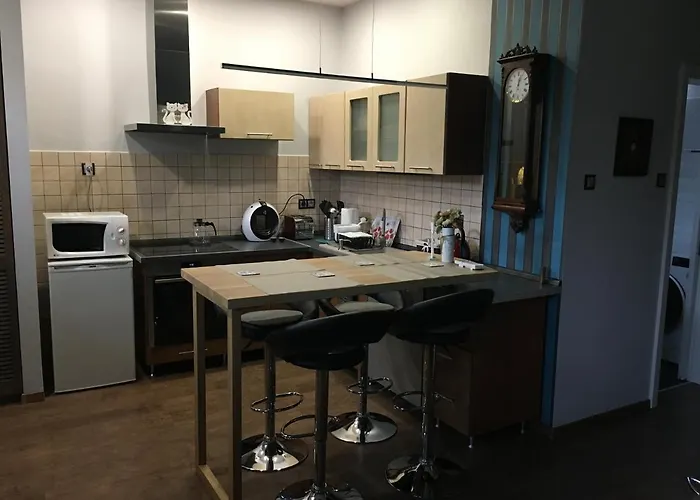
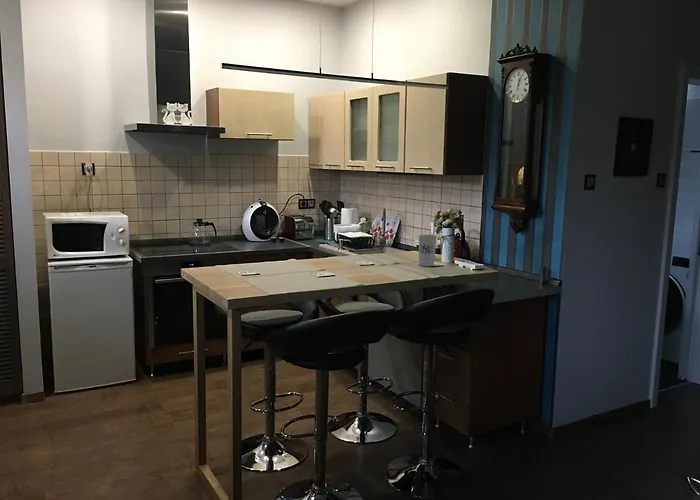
+ cup (427, 250)
